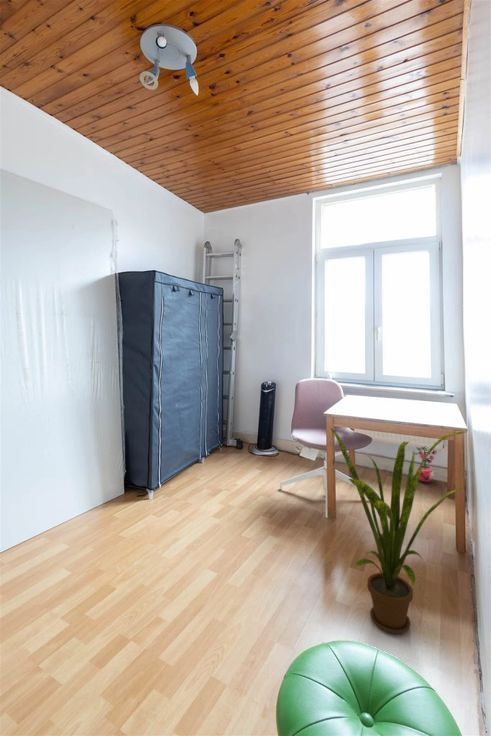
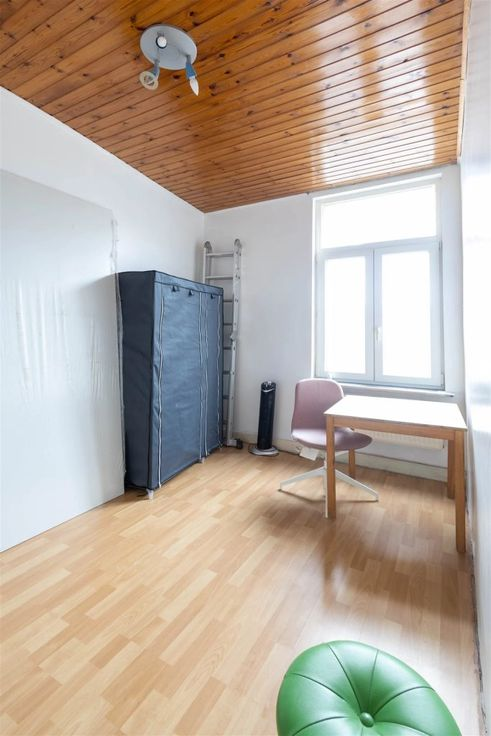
- potted plant (424, 461)
- house plant (400, 524)
